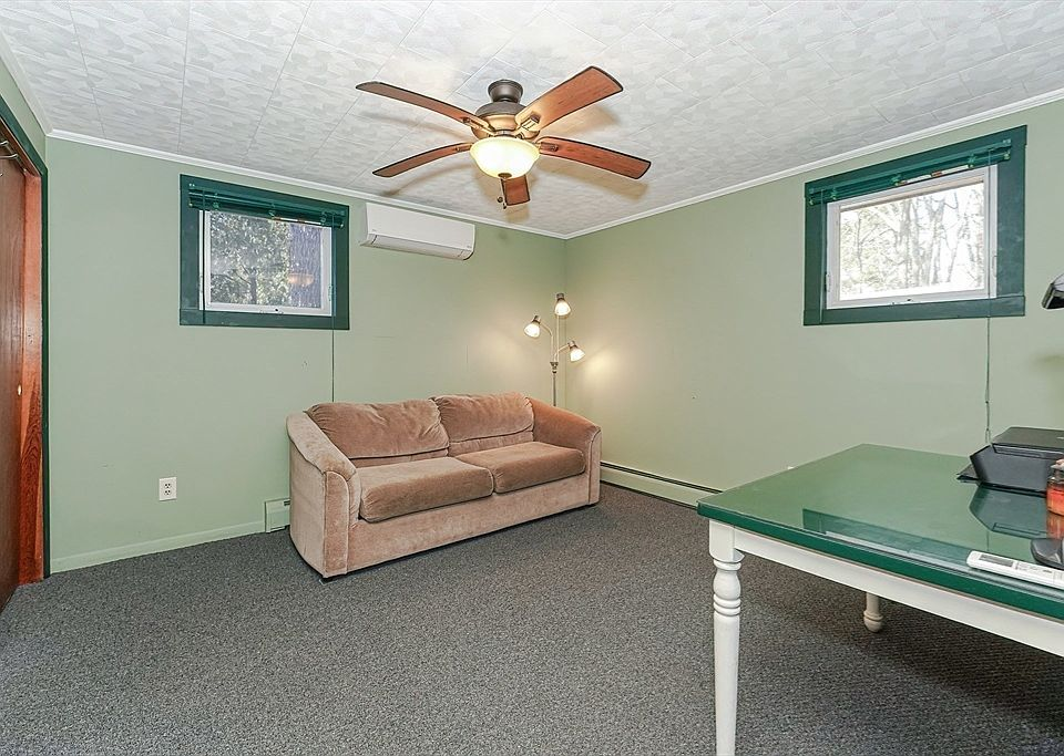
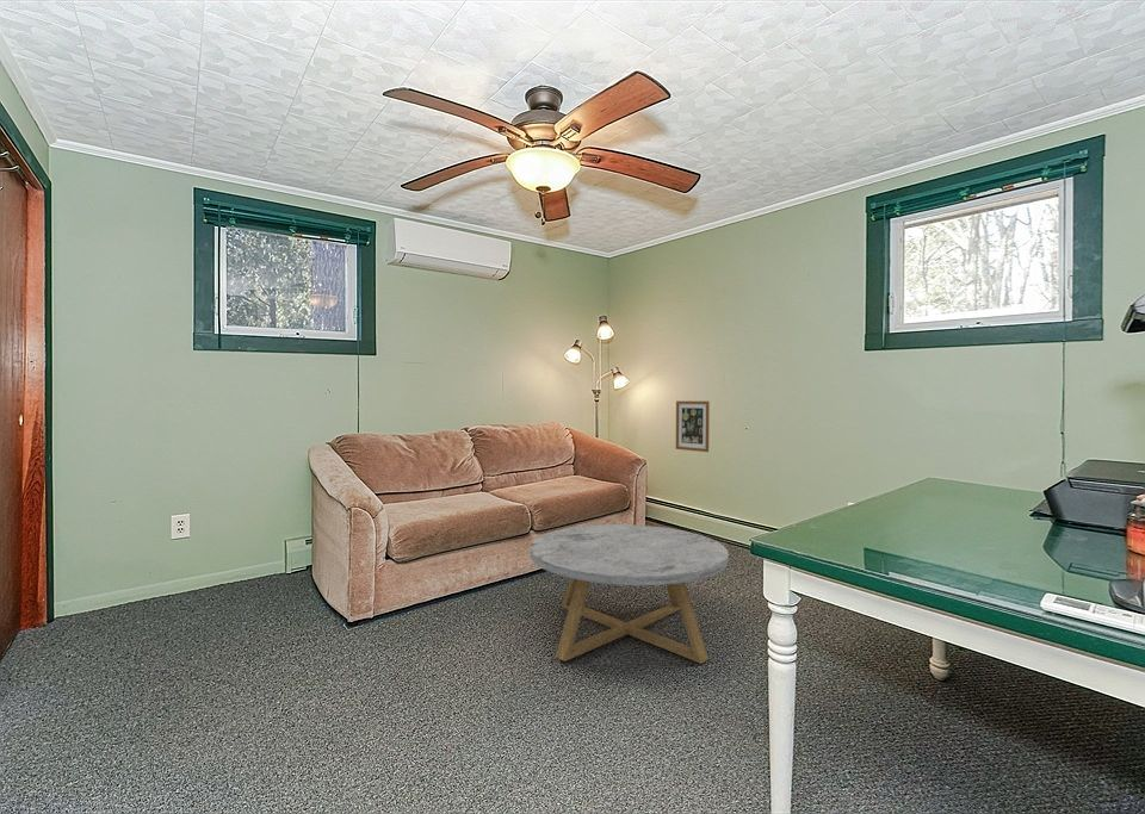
+ coffee table (626, 584)
+ wall art (692, 425)
